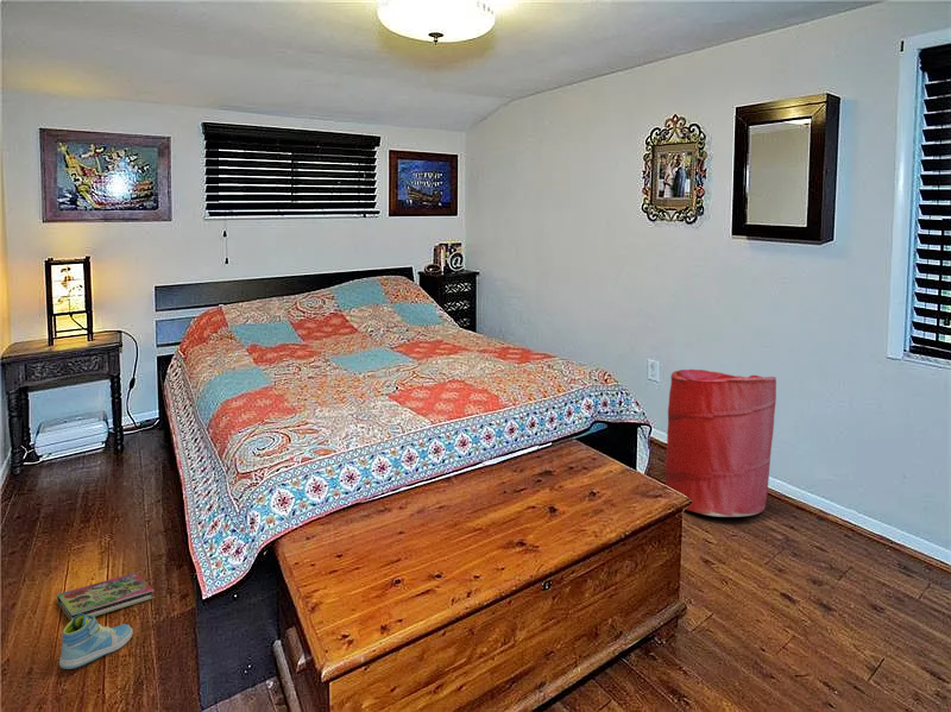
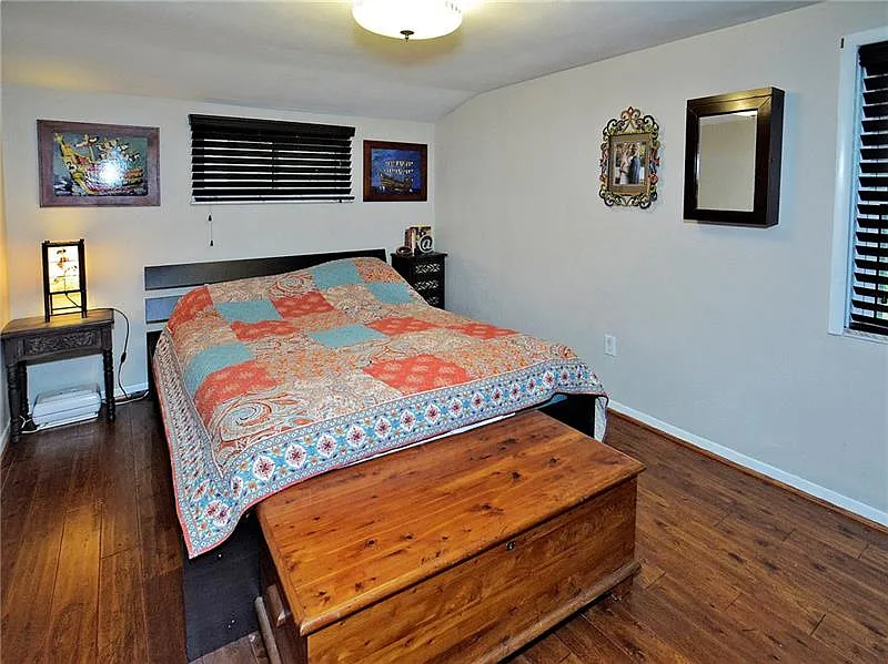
- book (106, 596)
- sneaker (97, 630)
- laundry hamper (718, 435)
